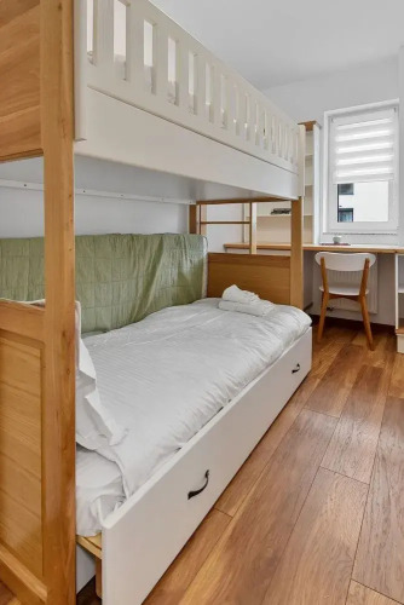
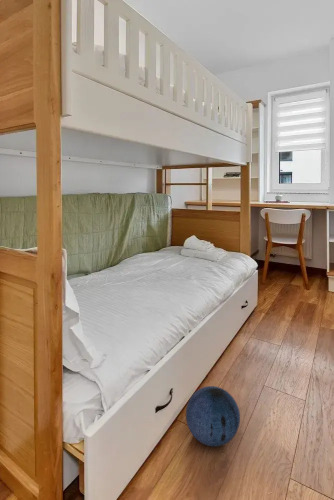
+ ball (212, 415)
